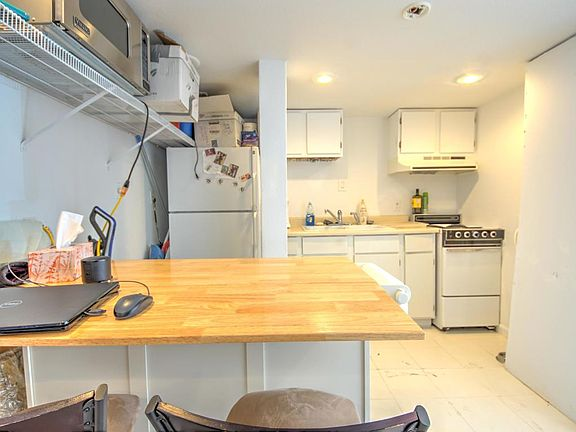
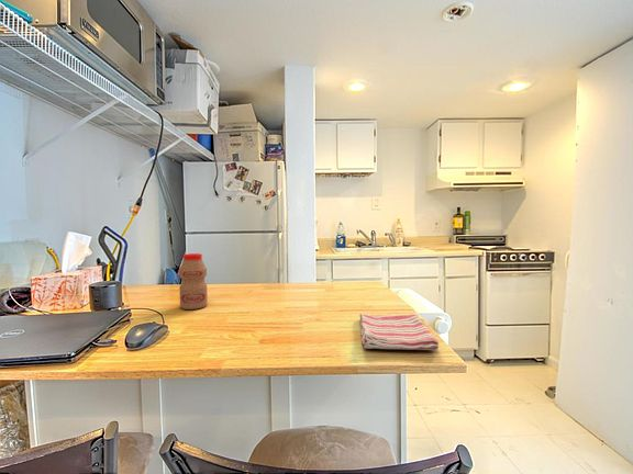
+ bottle (192, 280)
+ dish towel (393, 327)
